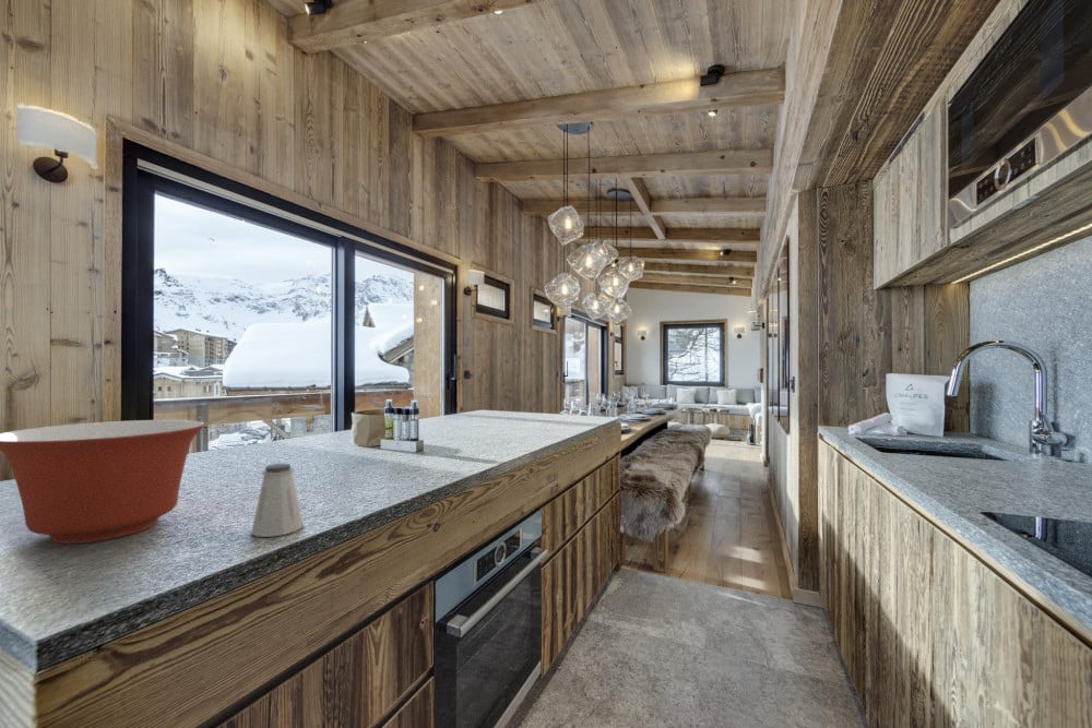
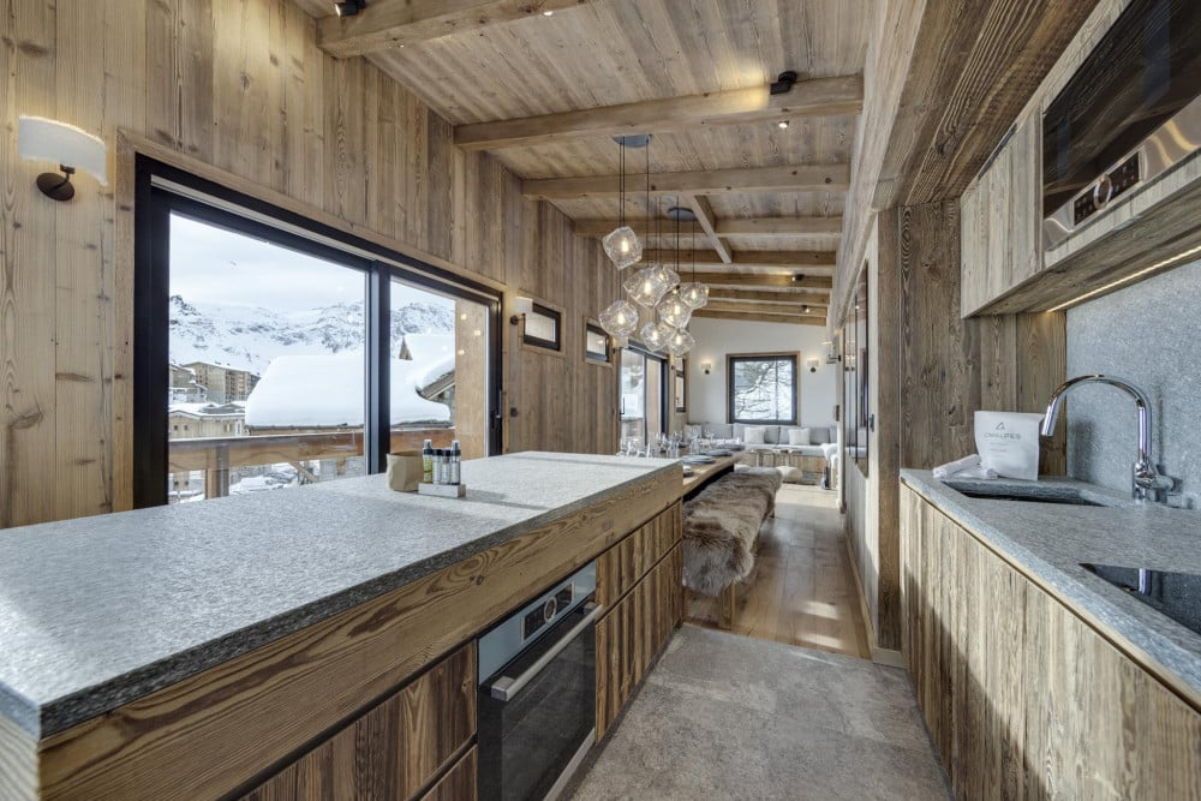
- mixing bowl (107, 478)
- saltshaker (277, 497)
